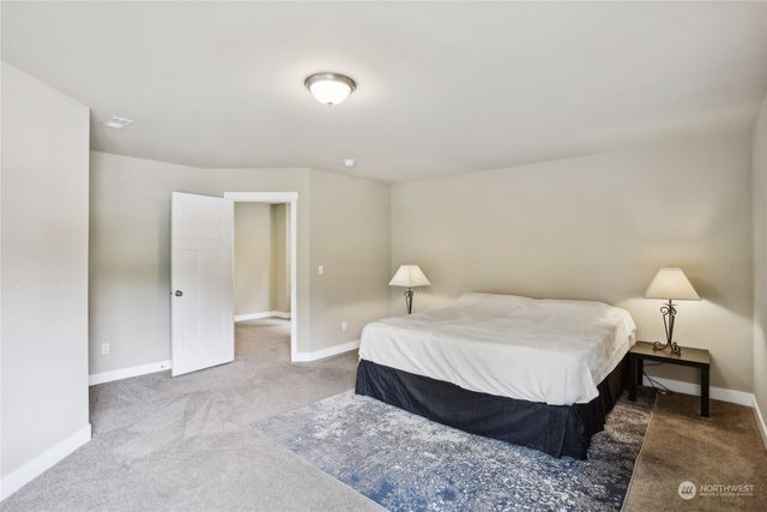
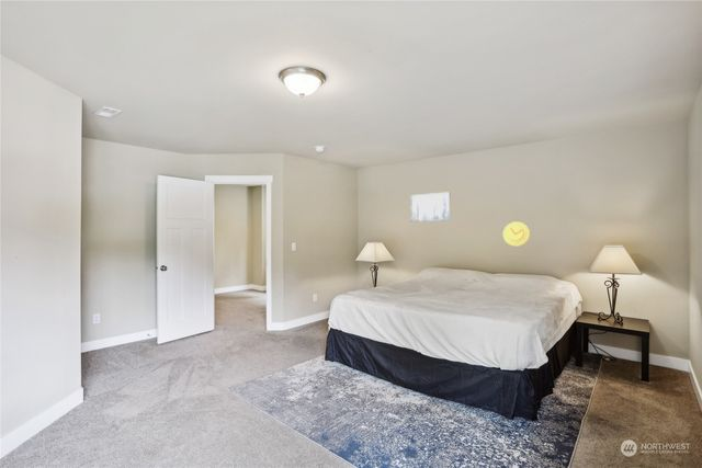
+ wall art (429, 207)
+ wall clock (516, 233)
